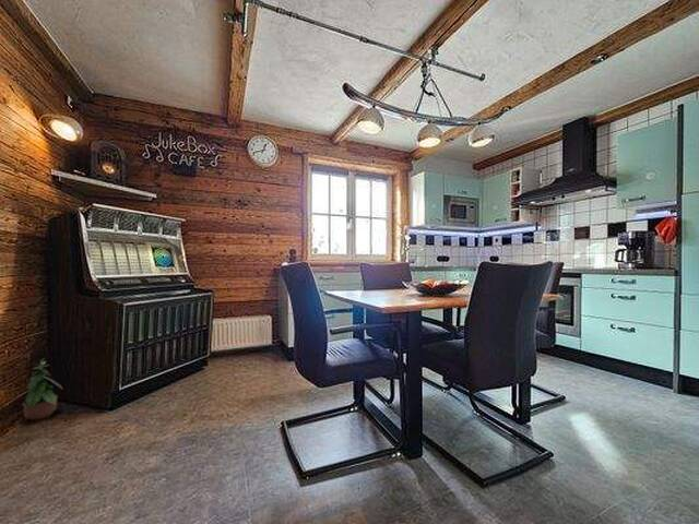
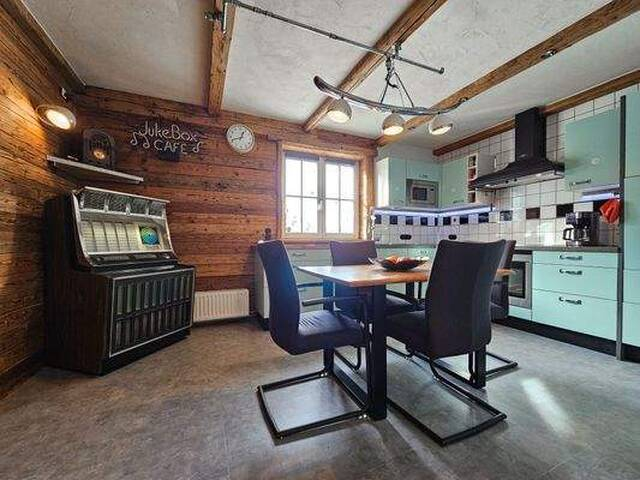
- potted plant (43, 386)
